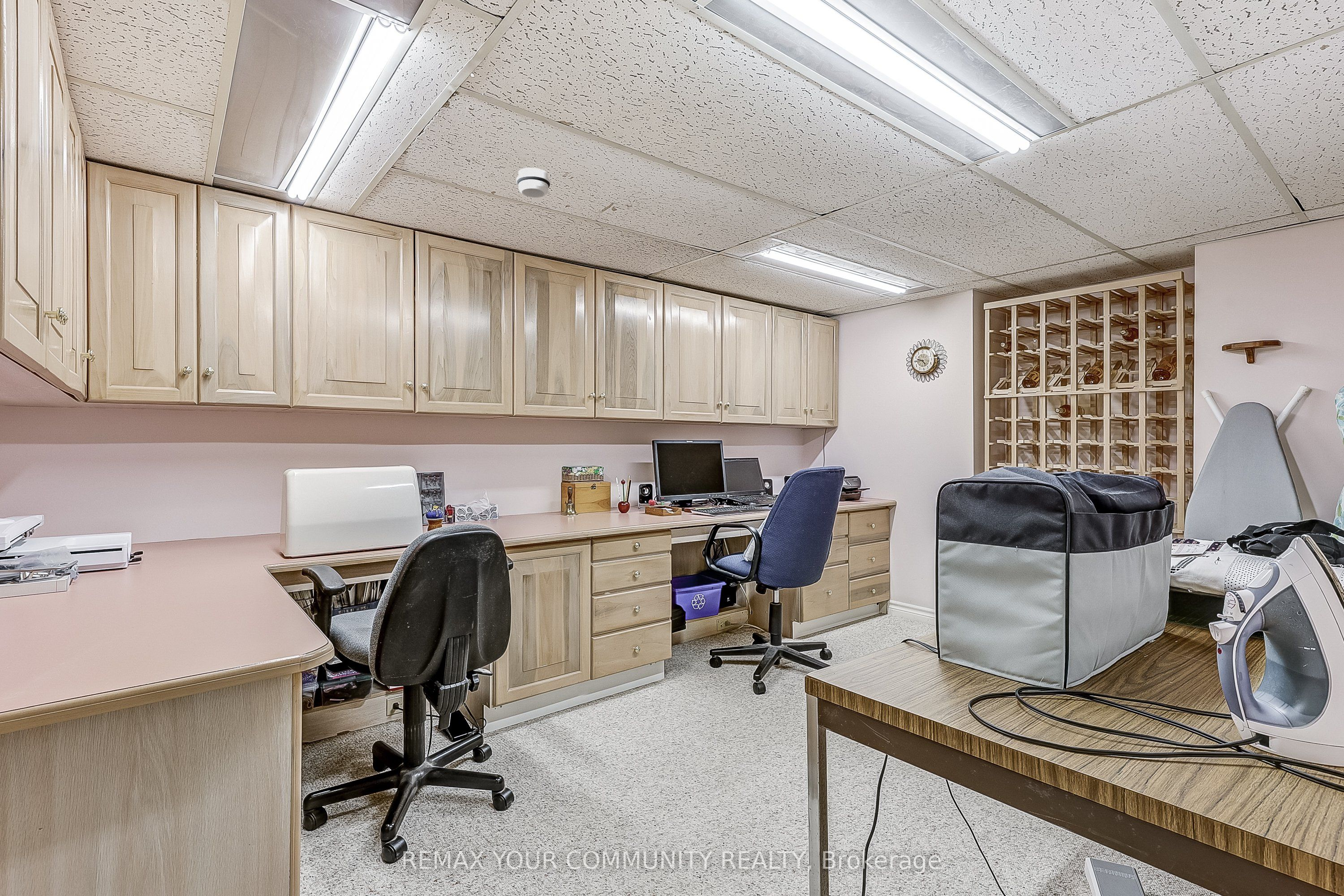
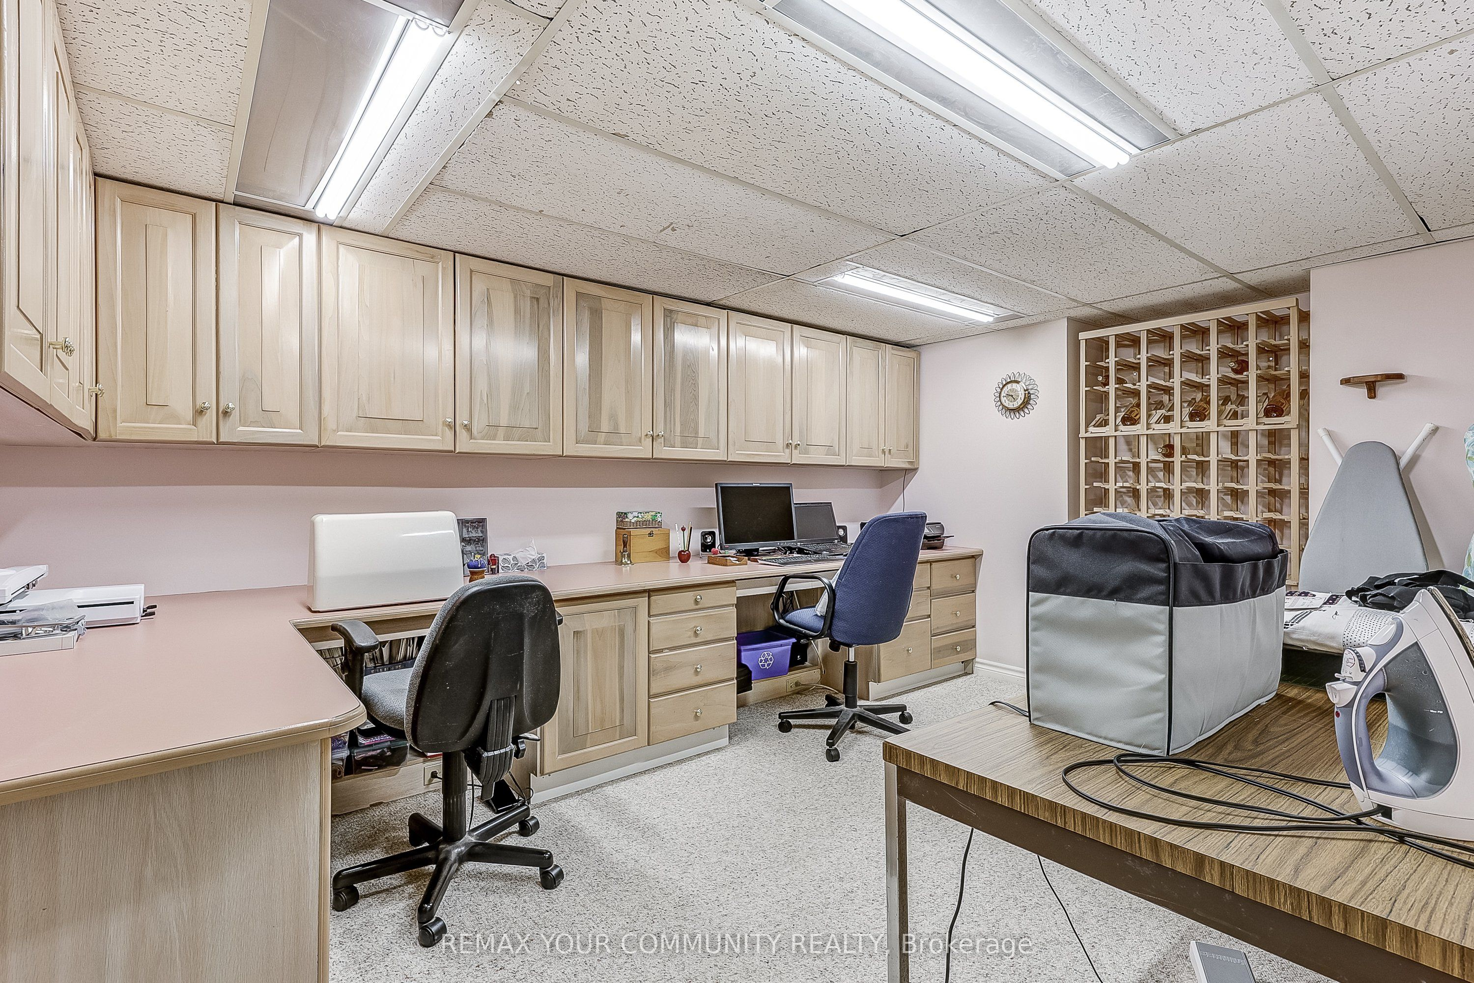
- smoke detector (533, 183)
